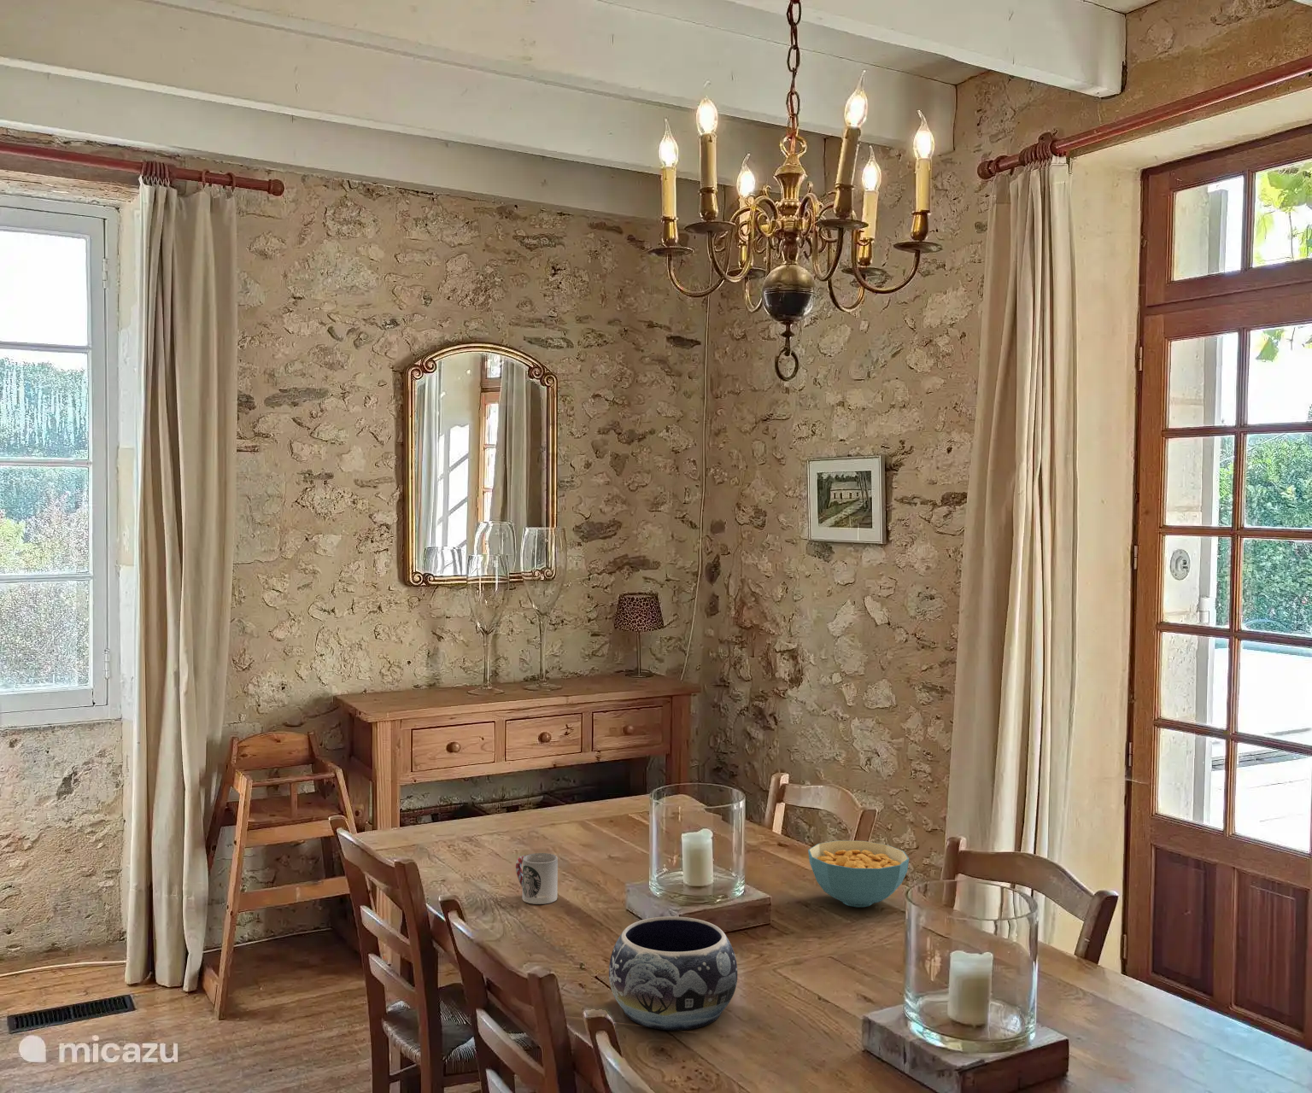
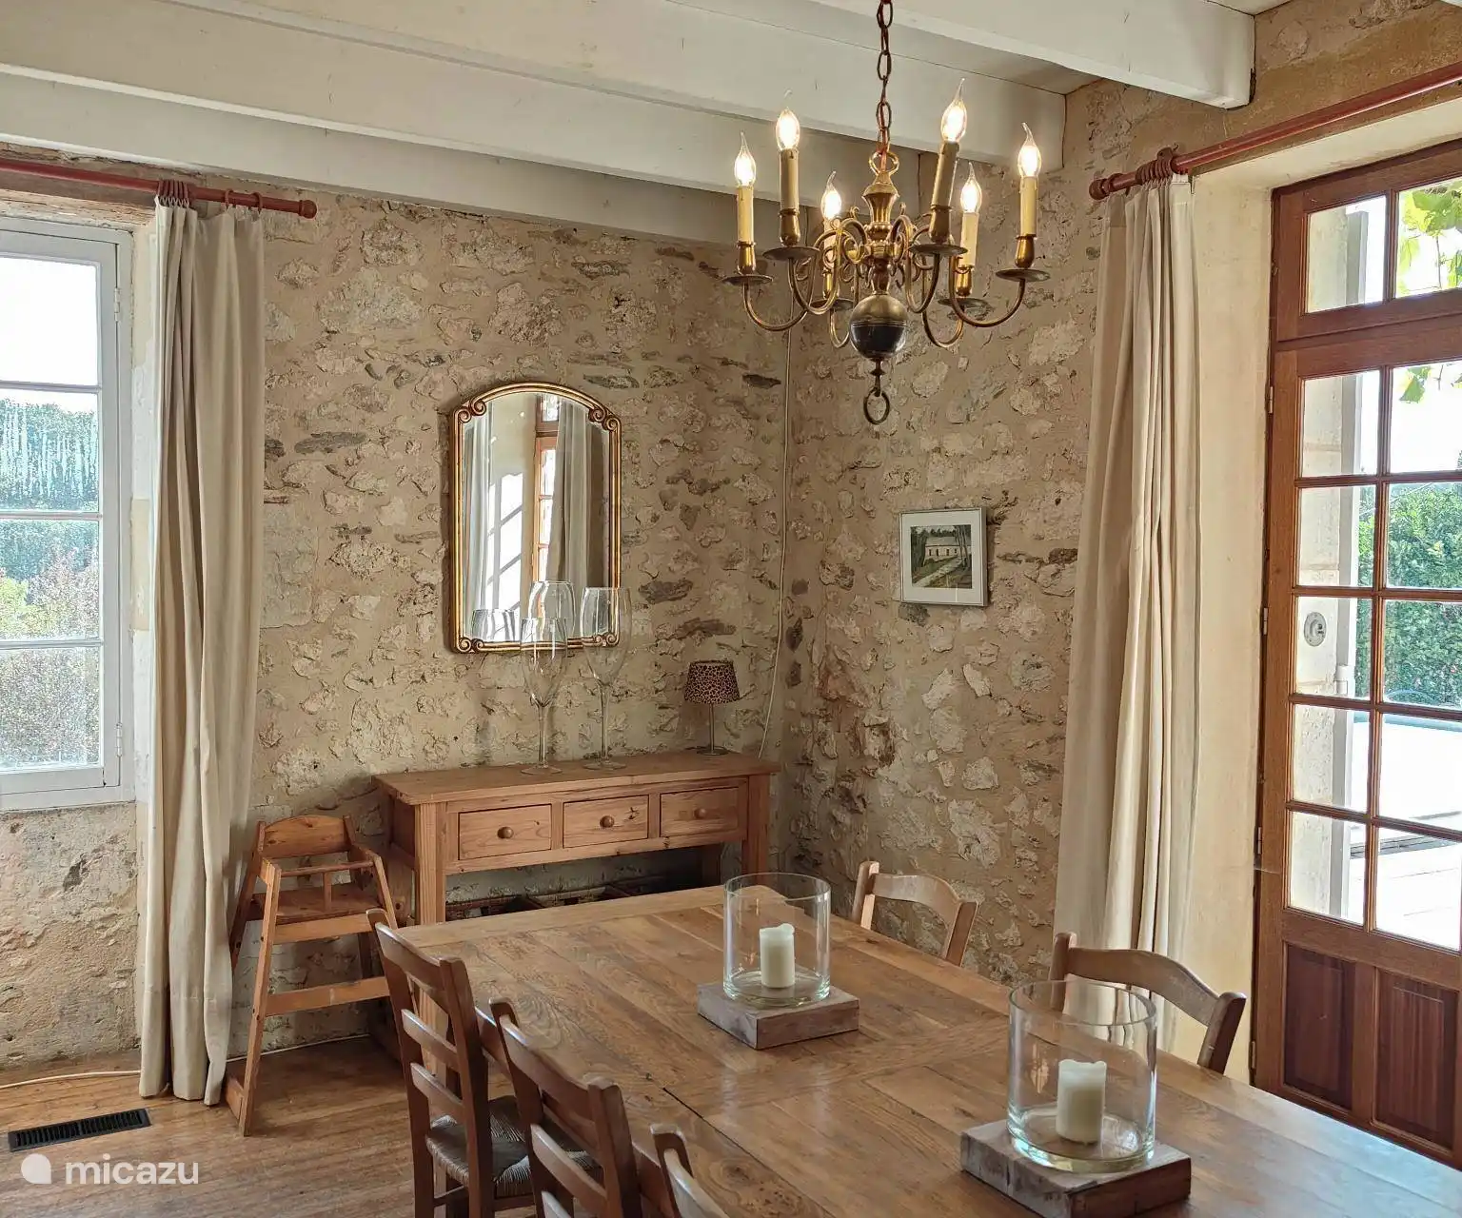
- cup (534, 876)
- cereal bowl (858, 878)
- decorative bowl (673, 971)
